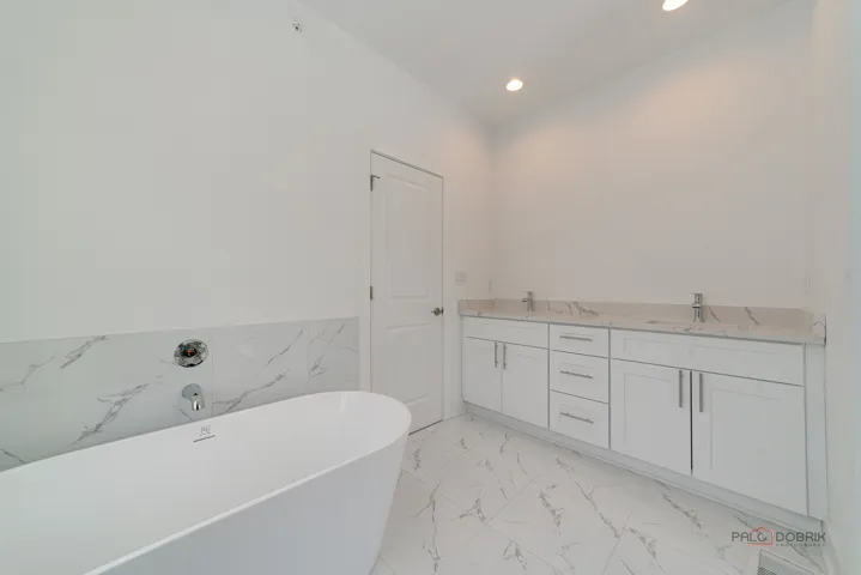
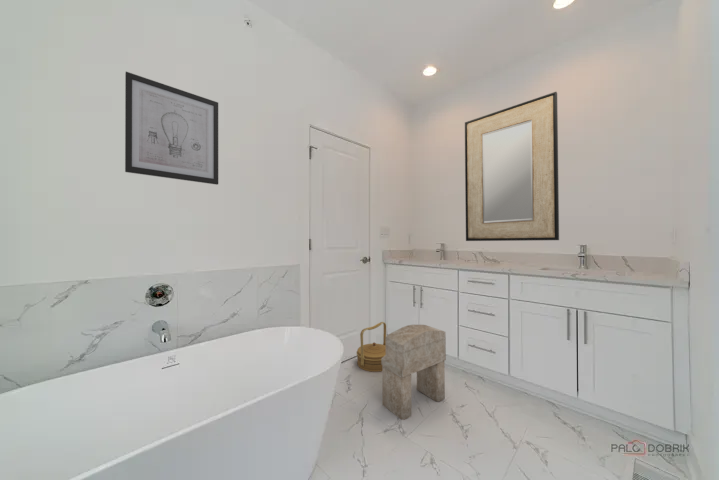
+ wall art (176, 133)
+ home mirror (506, 174)
+ stool (414, 364)
+ basket (374, 344)
